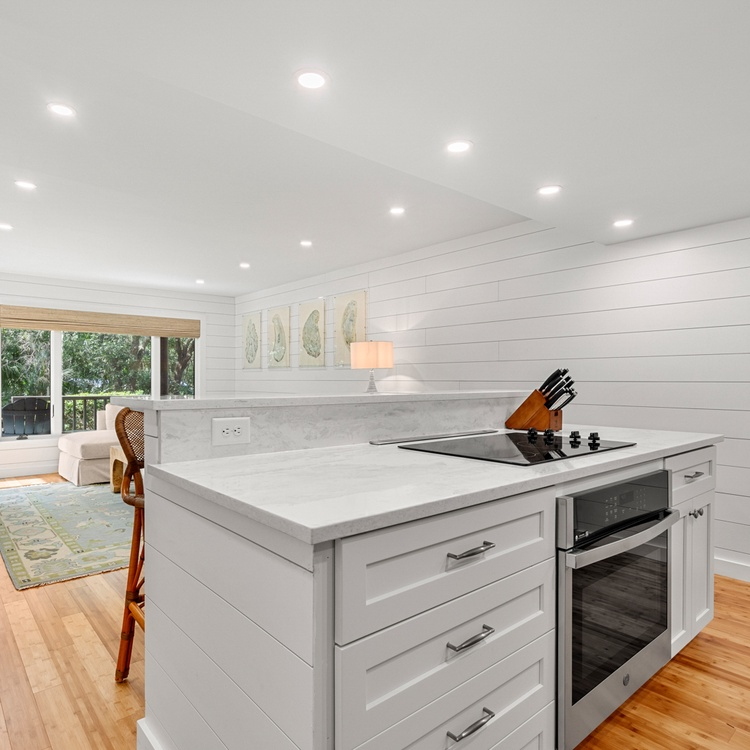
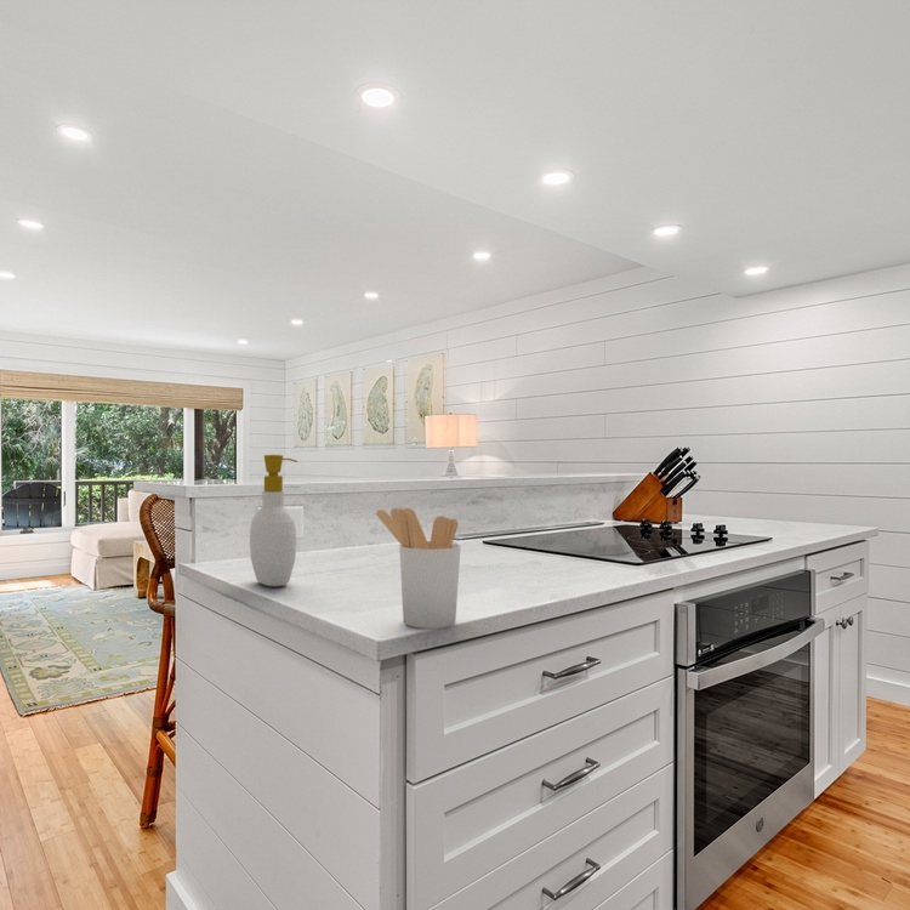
+ soap bottle (274, 518)
+ utensil holder (417, 562)
